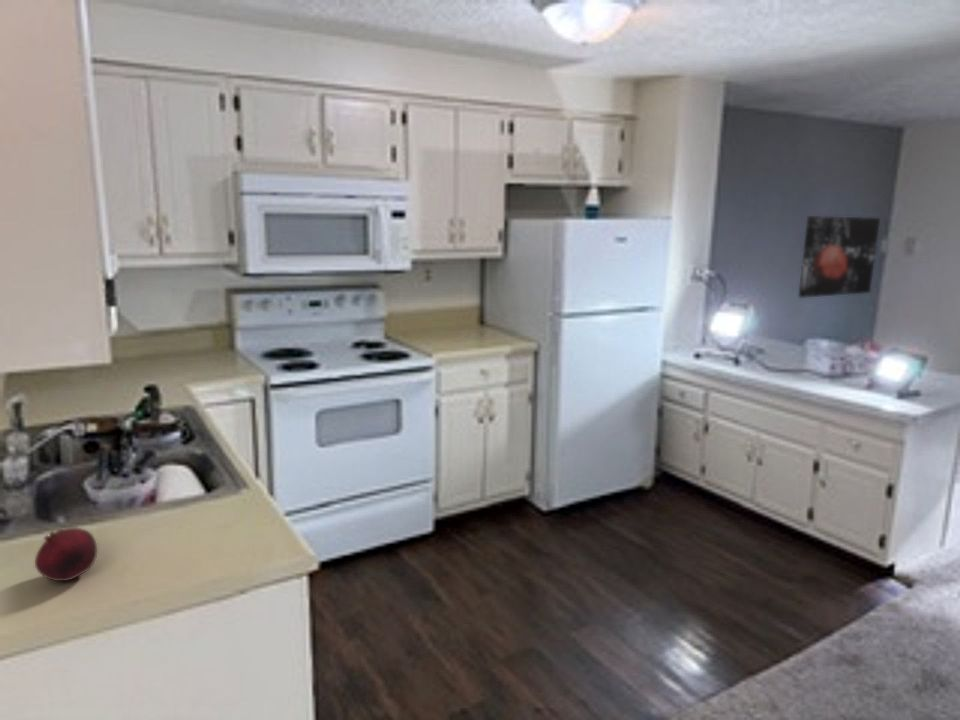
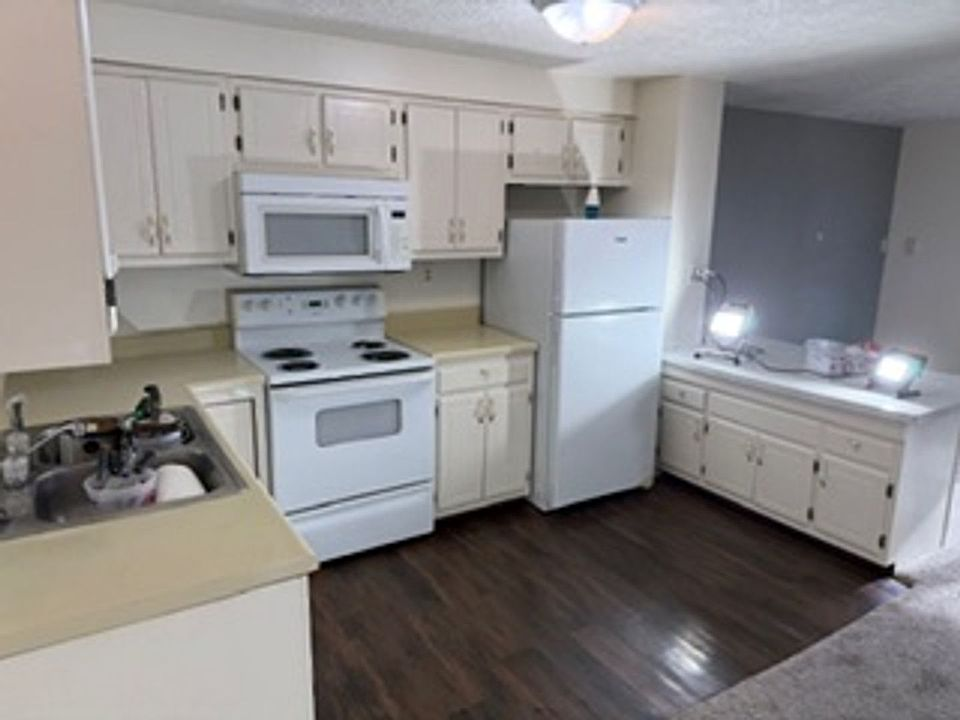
- wall art (840, 256)
- fruit (66, 552)
